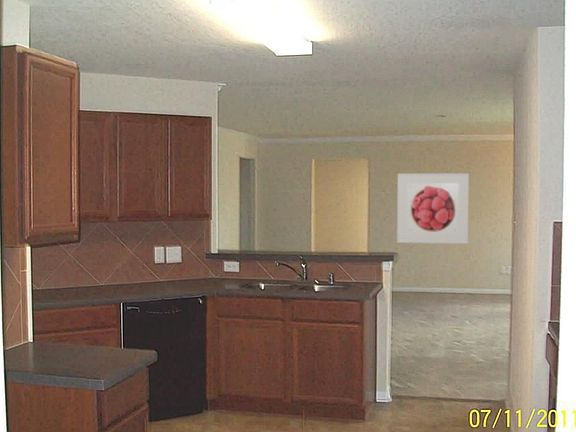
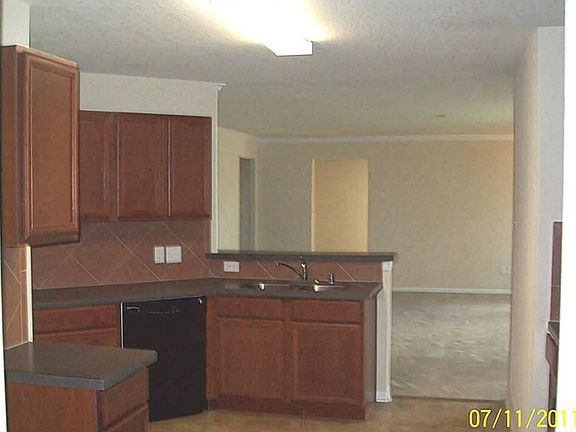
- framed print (432, 208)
